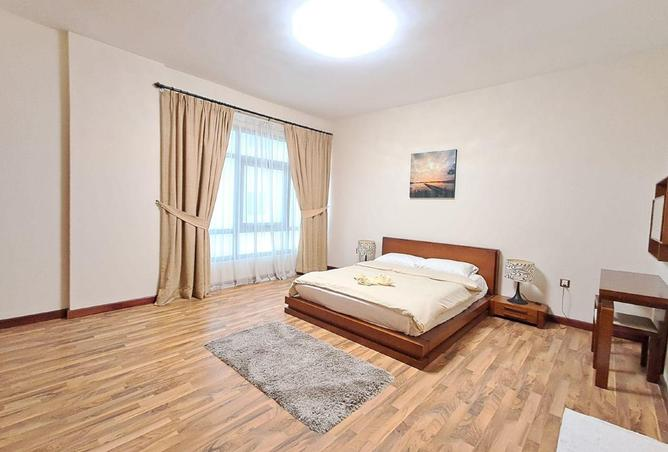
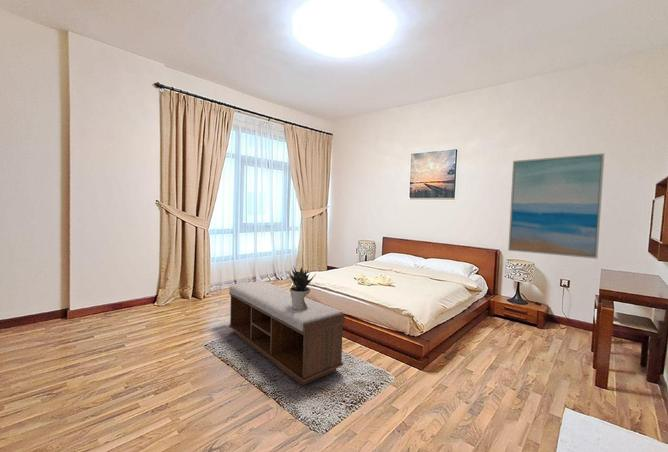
+ wall art (552, 206)
+ bench (278, 322)
+ potted plant (300, 286)
